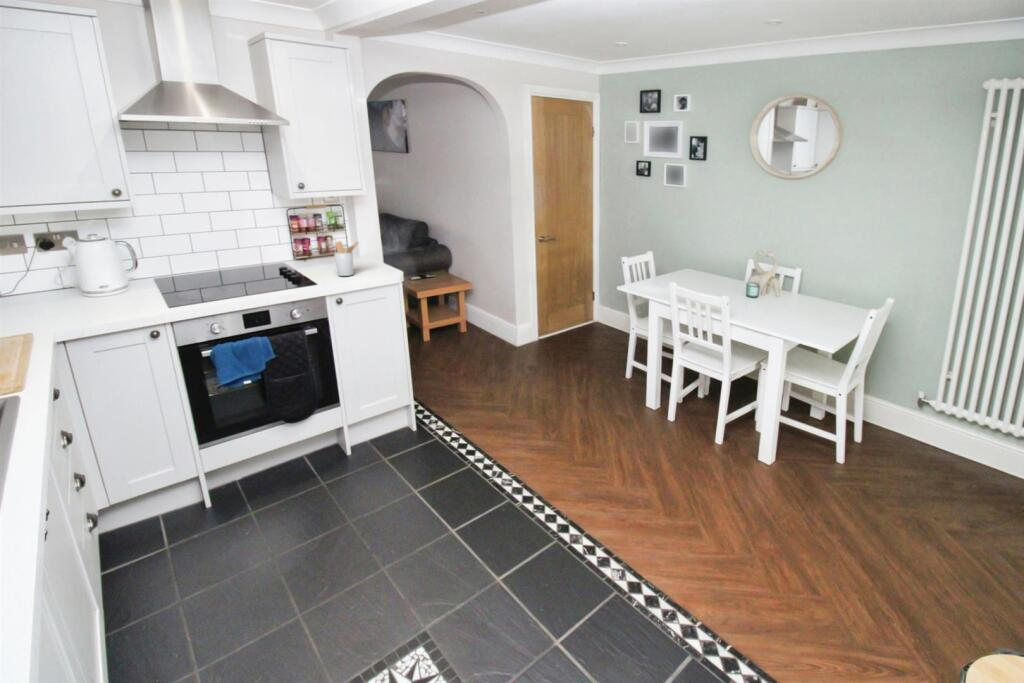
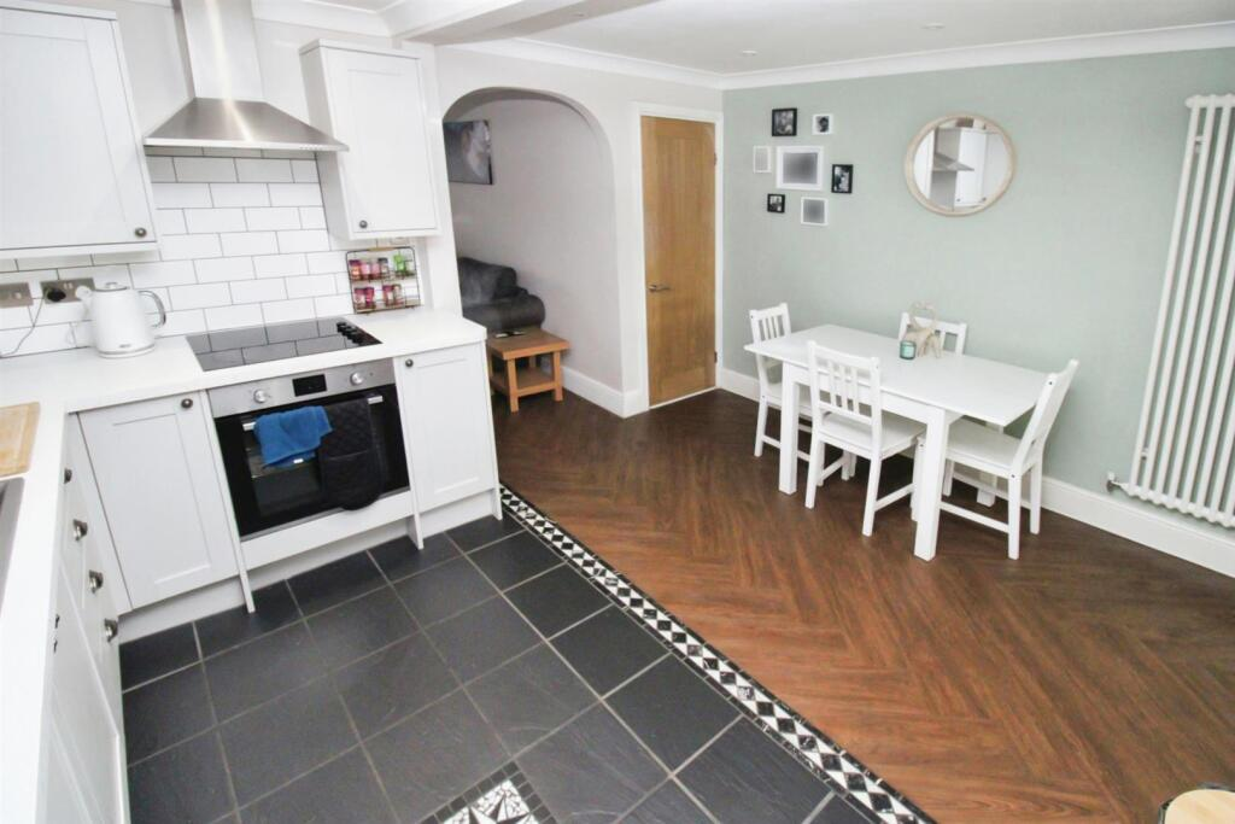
- utensil holder (348, 257)
